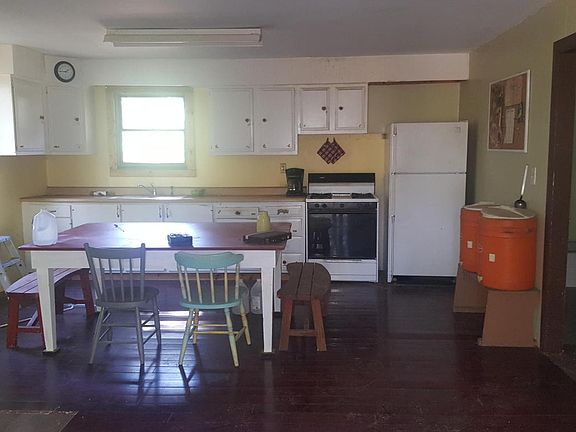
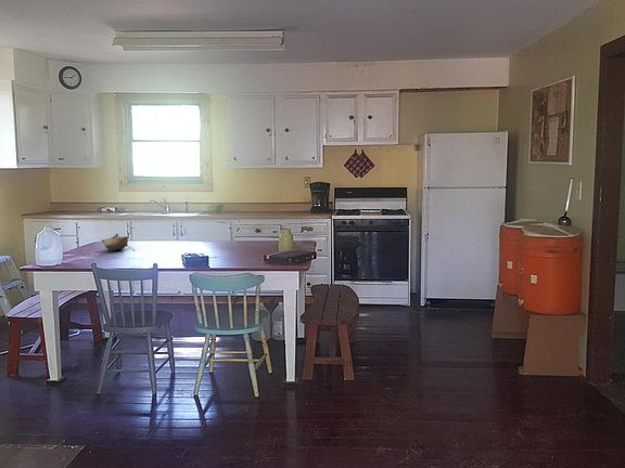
+ bowl (115, 242)
